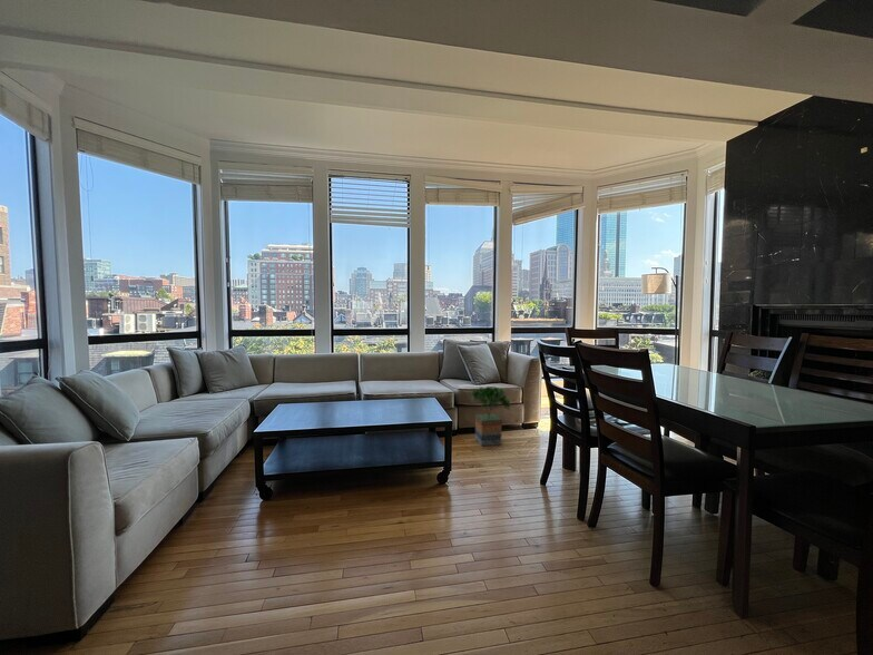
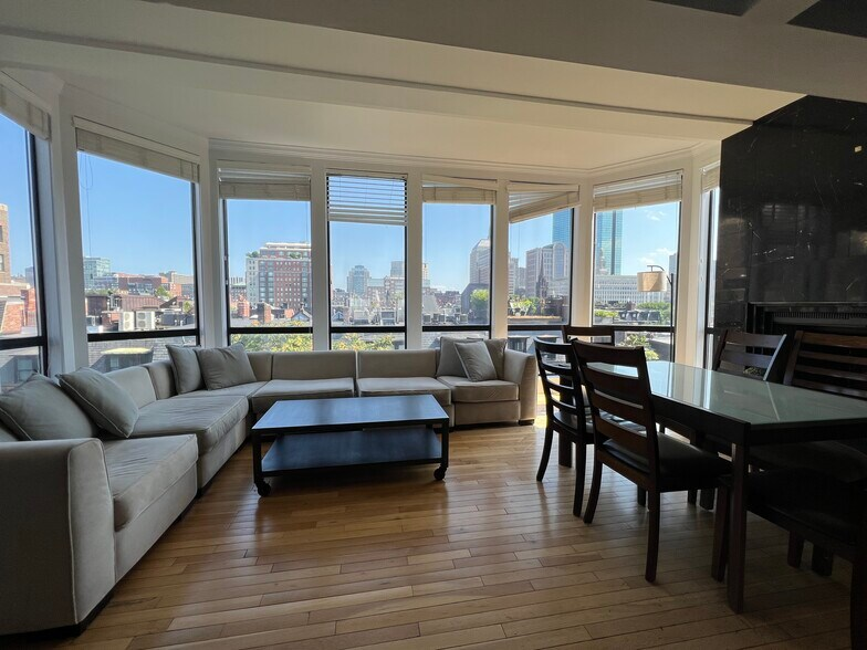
- potted tree (489, 413)
